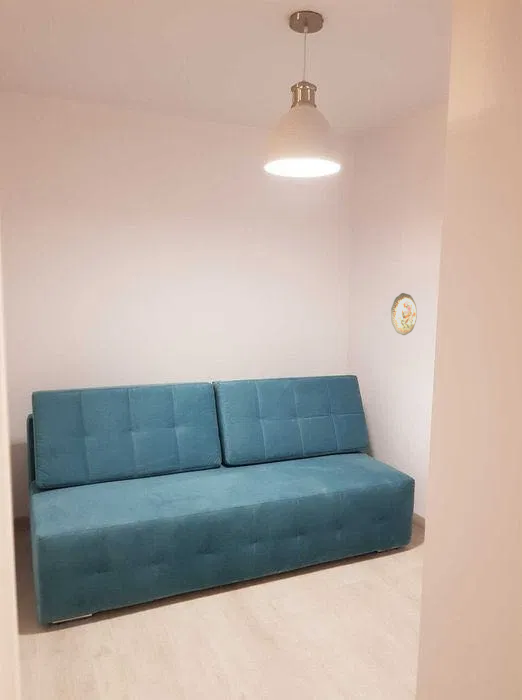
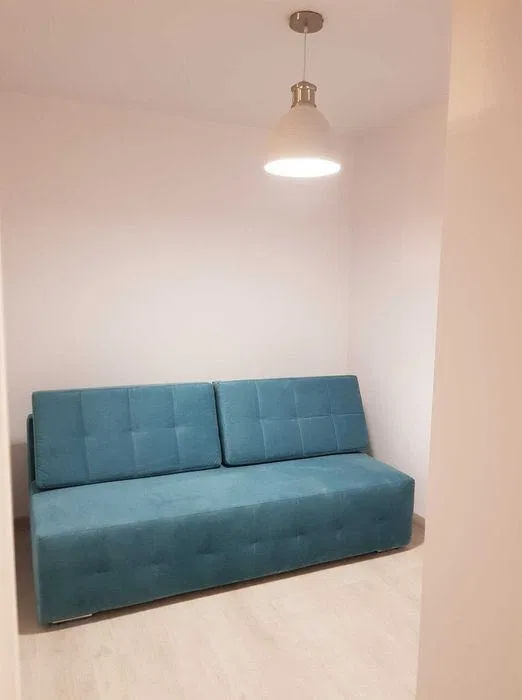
- decorative plate (404, 314)
